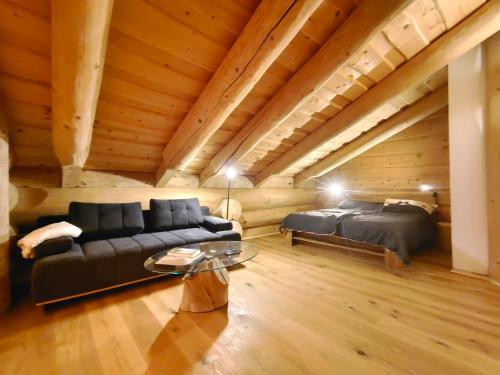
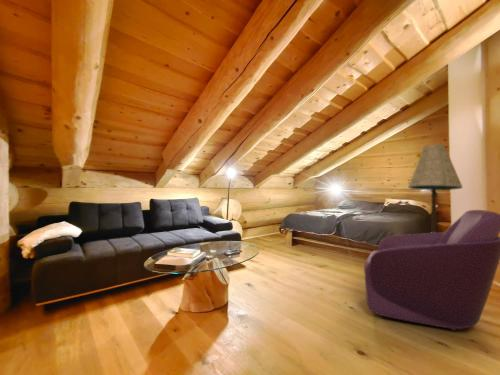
+ floor lamp (433, 210)
+ armchair (425, 261)
